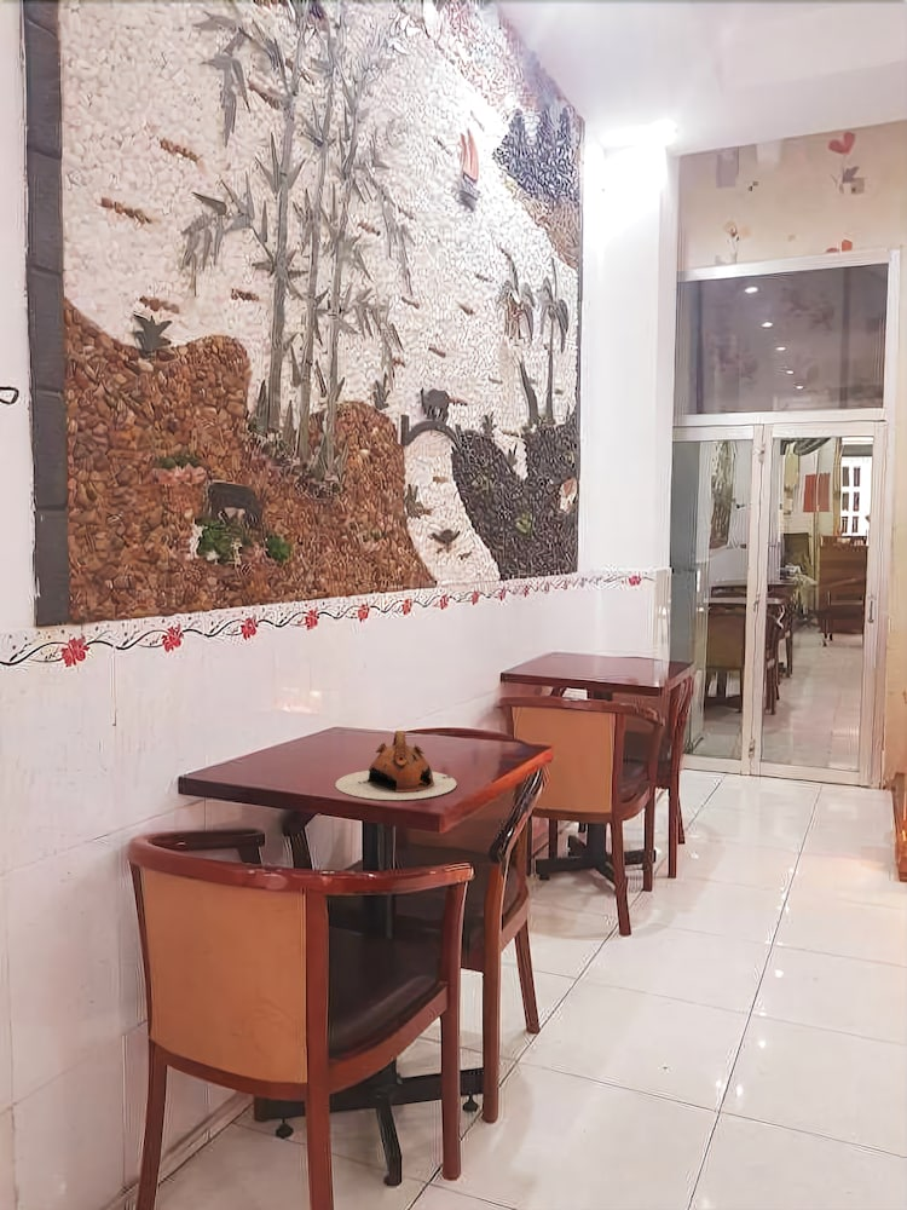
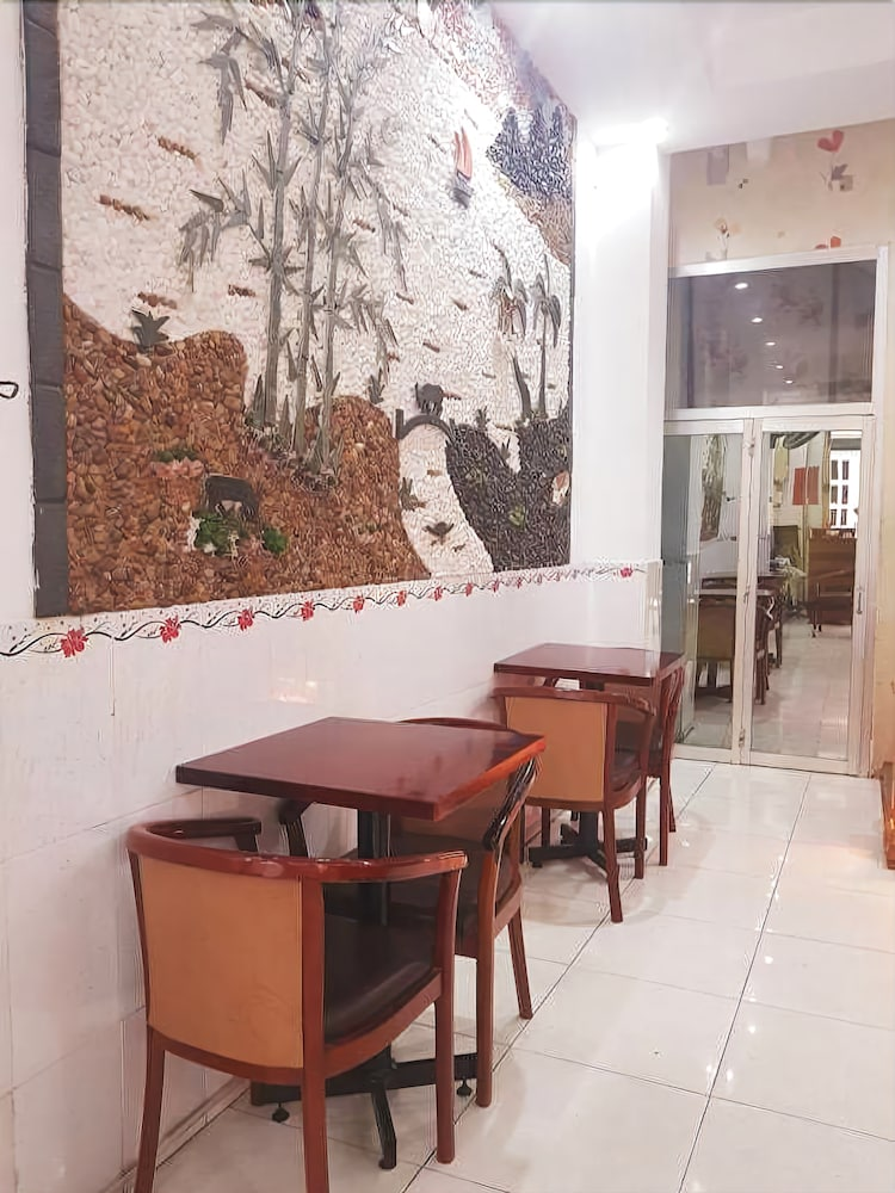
- teapot (395, 756)
